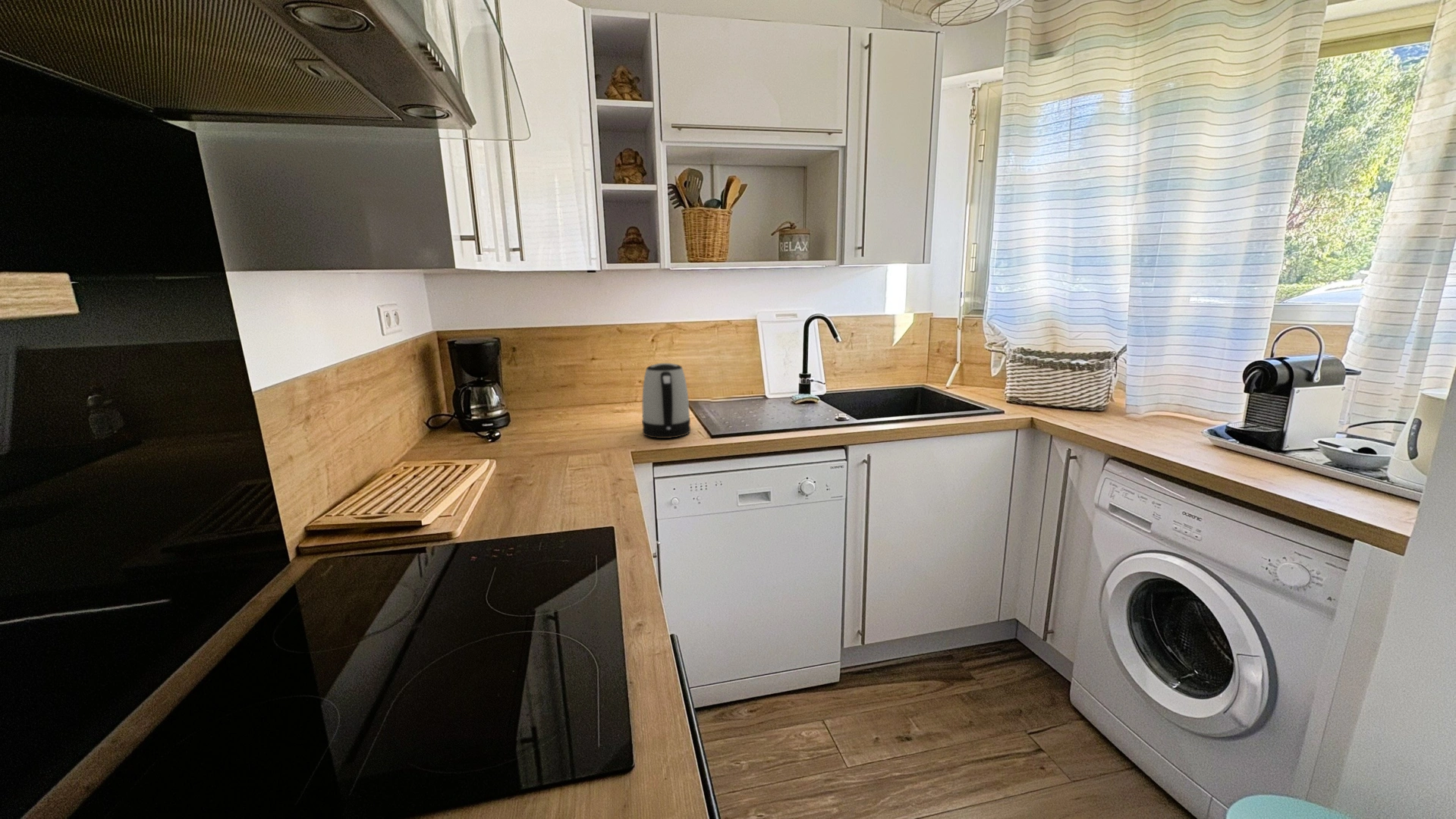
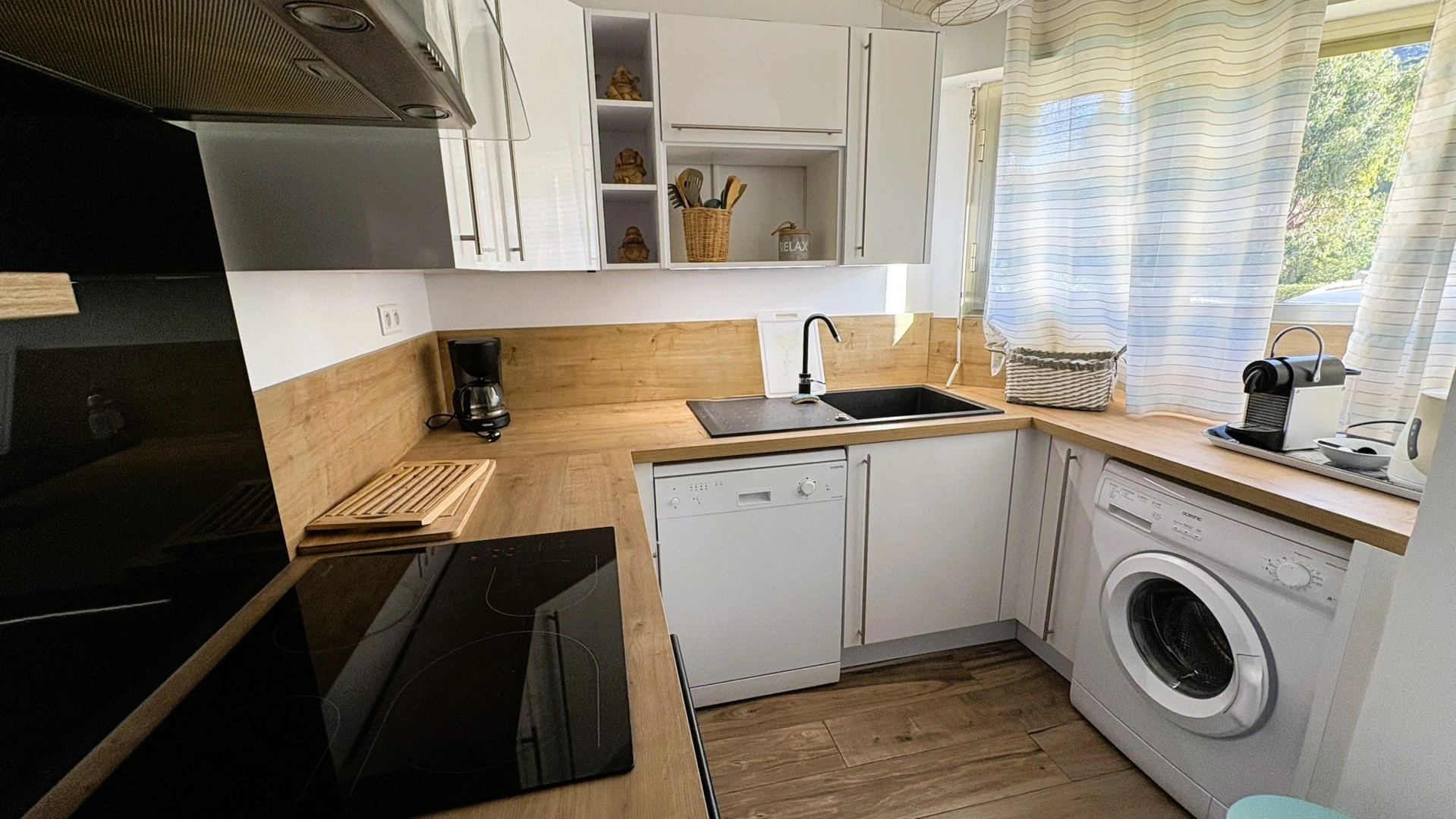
- kettle (665, 400)
